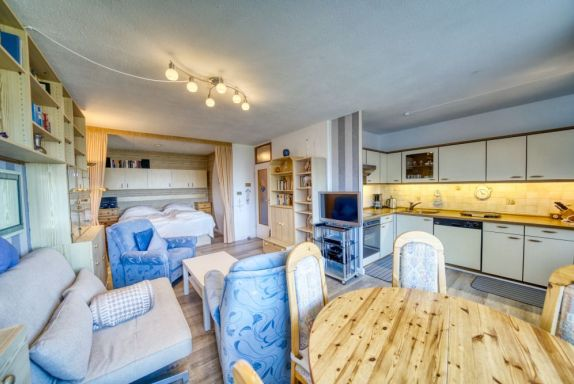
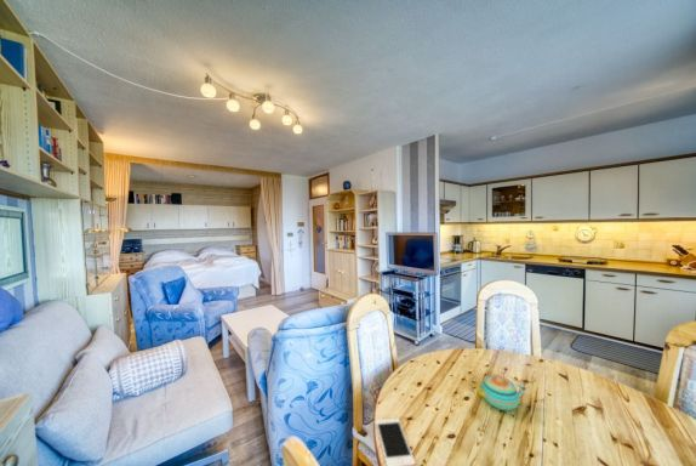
+ teapot (497, 388)
+ cell phone (393, 441)
